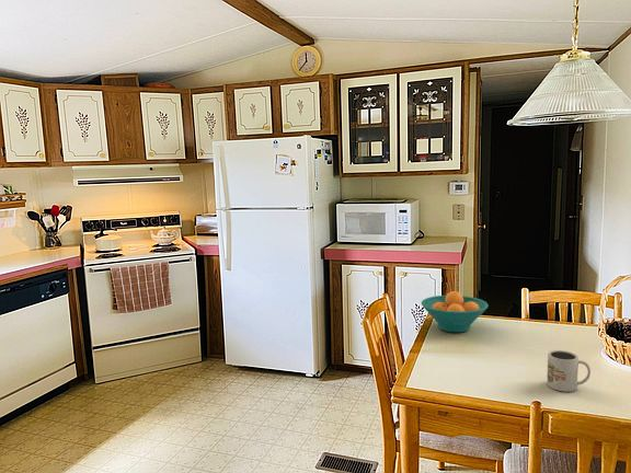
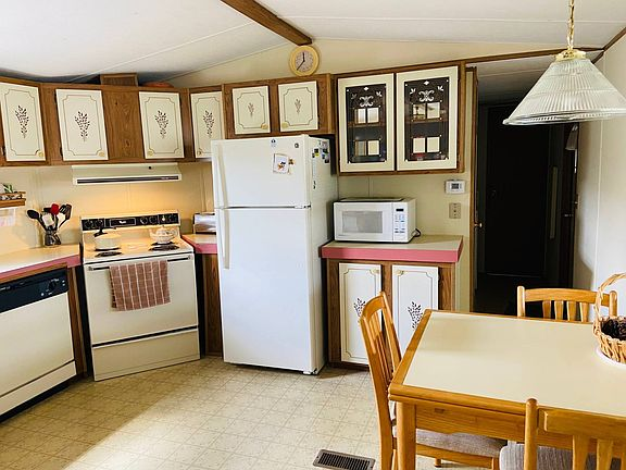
- fruit bowl (454, 310)
- mug (567, 370)
